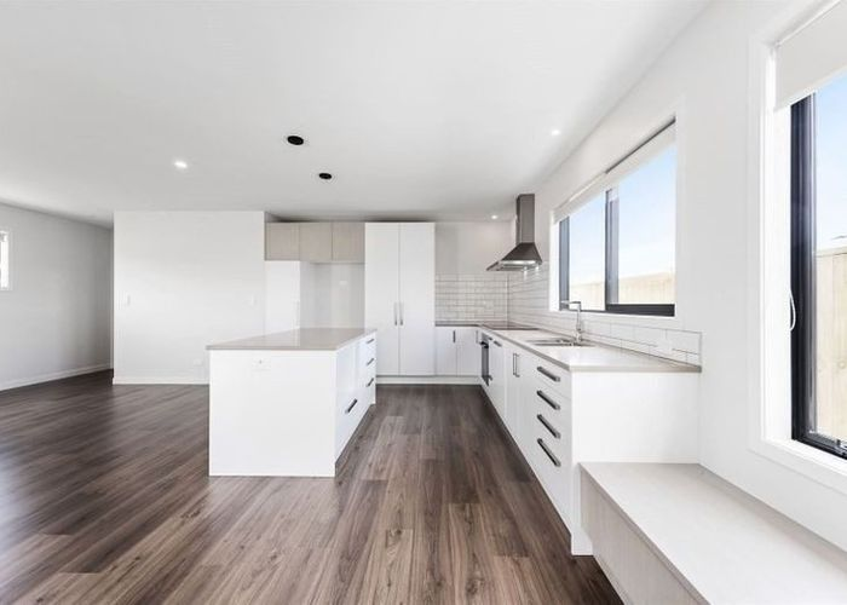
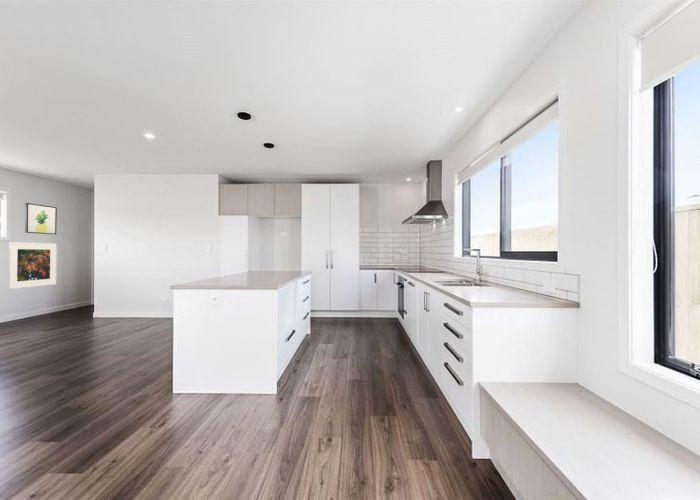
+ wall art (41, 219)
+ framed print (34, 264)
